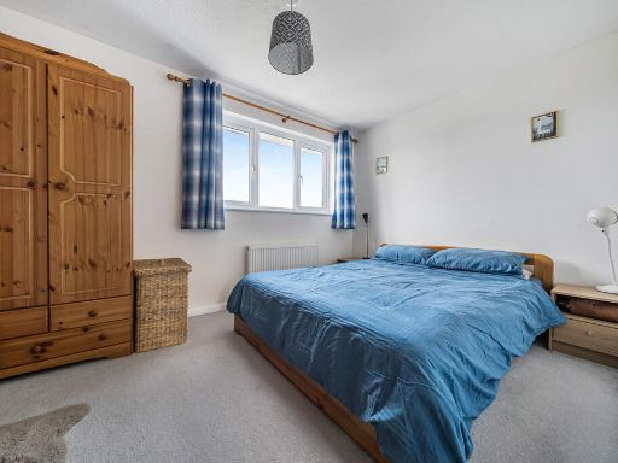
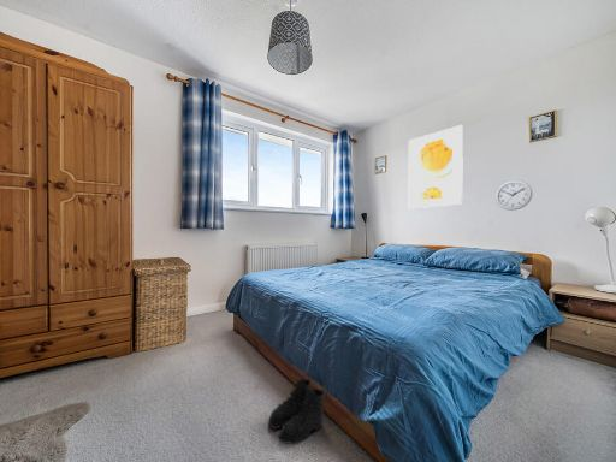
+ wall clock (513, 195)
+ boots (296, 405)
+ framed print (433, 170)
